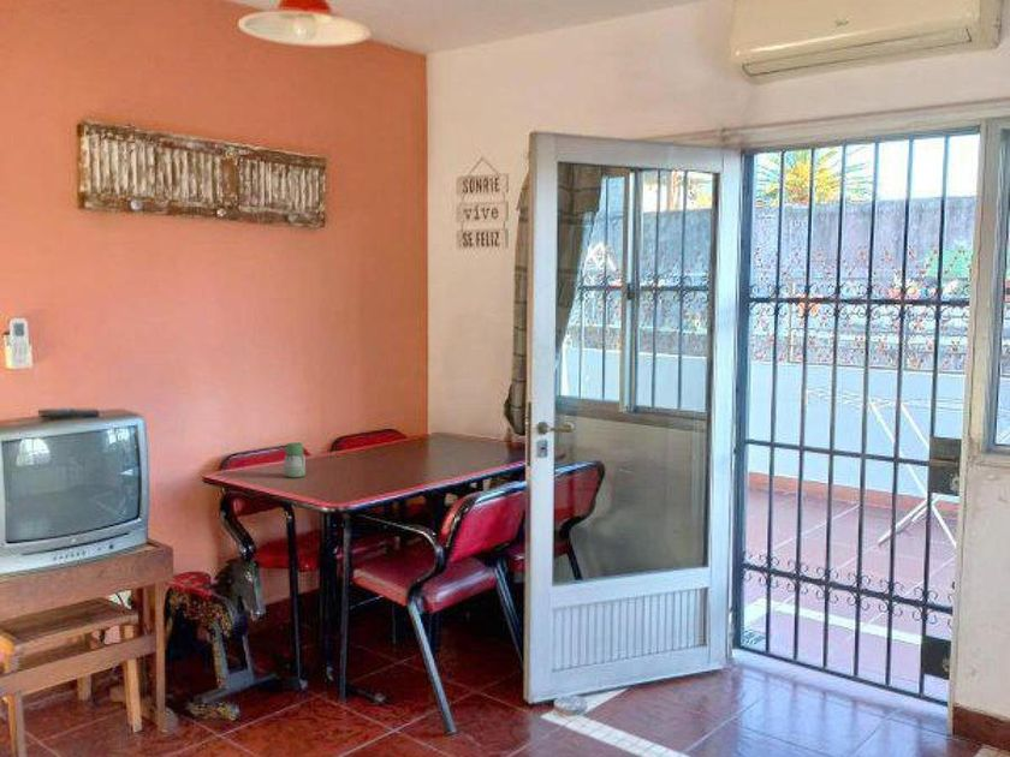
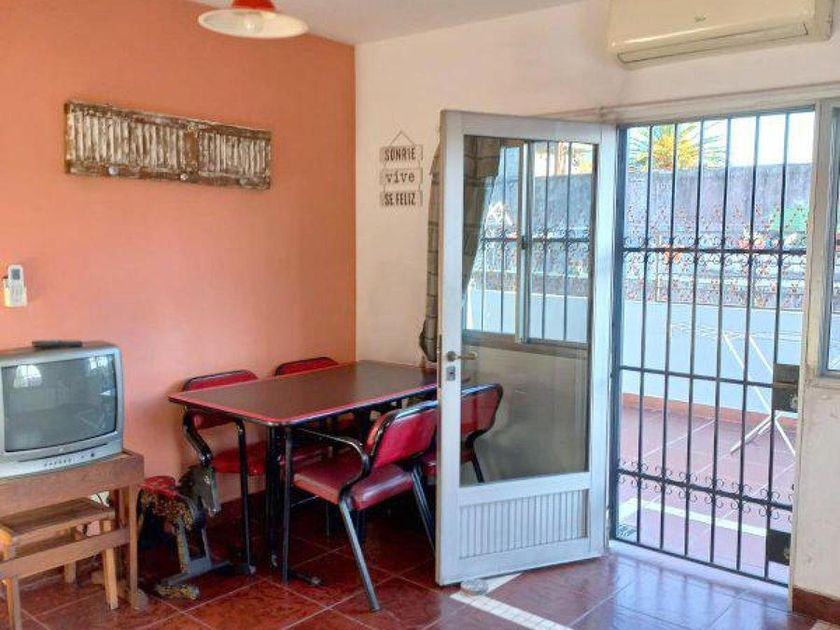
- jar (295, 459)
